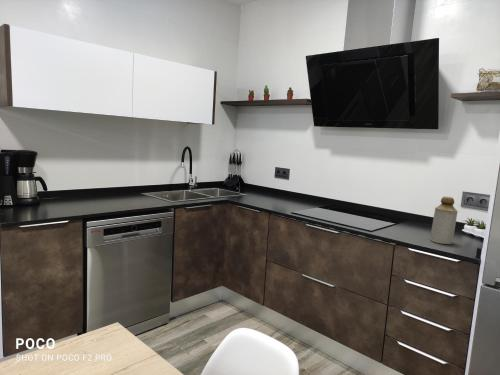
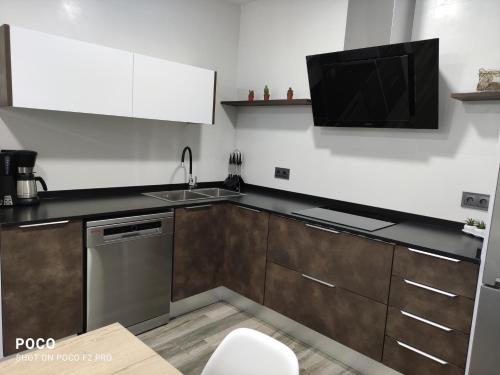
- bottle (444, 219)
